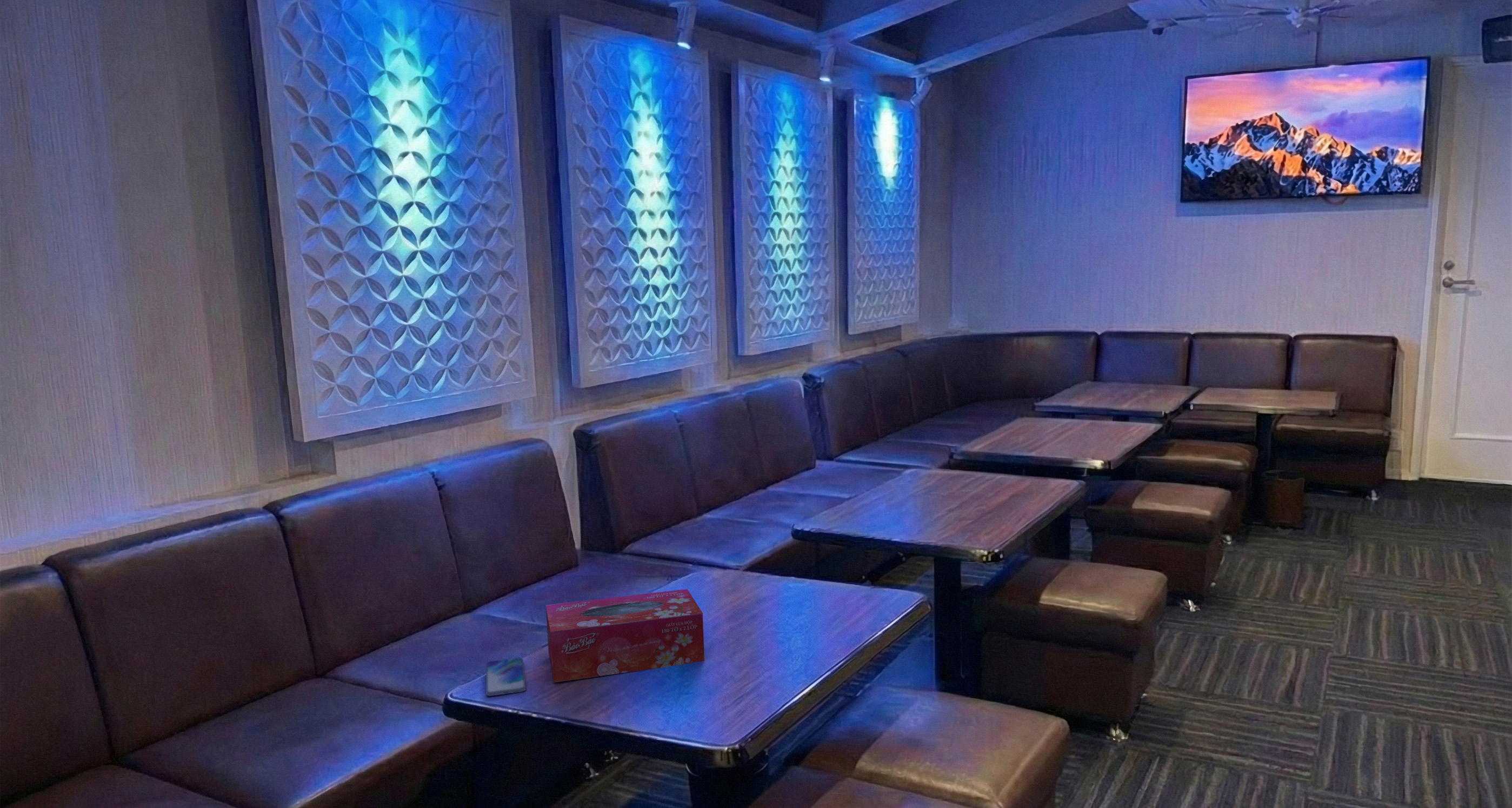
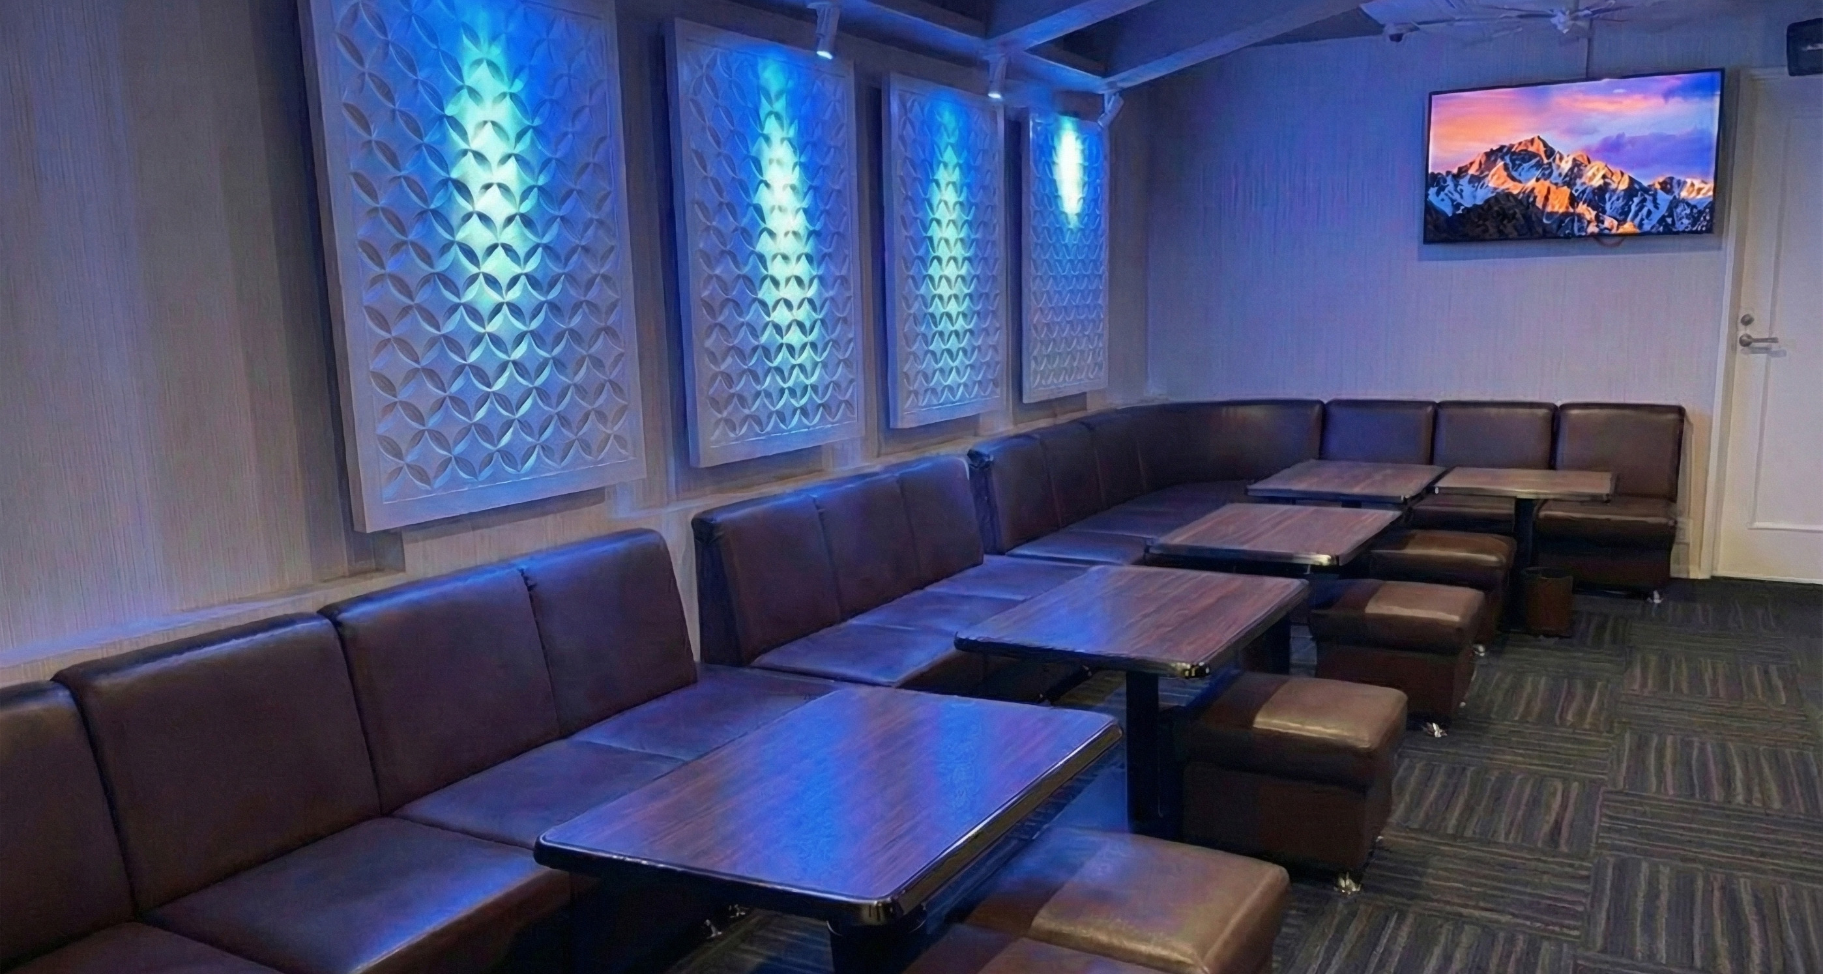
- tissue box (624, 633)
- smartphone (505, 676)
